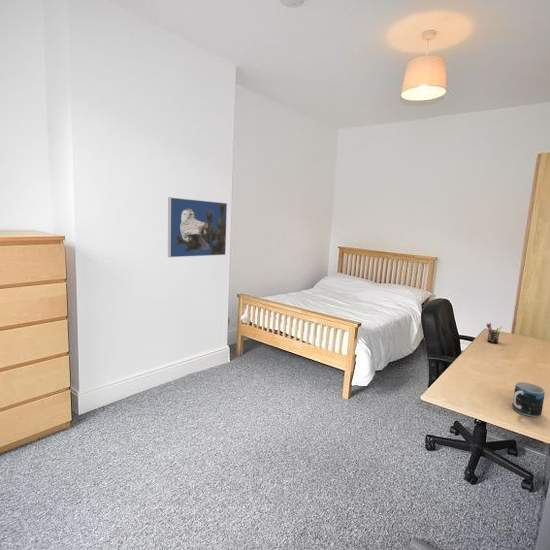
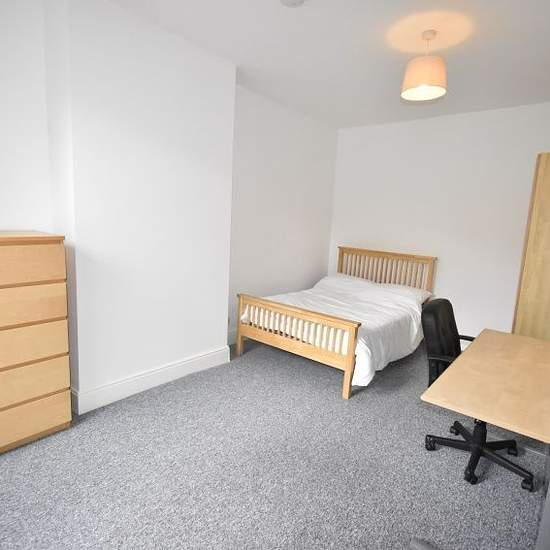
- pen holder (493, 332)
- mug (524, 400)
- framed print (199, 228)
